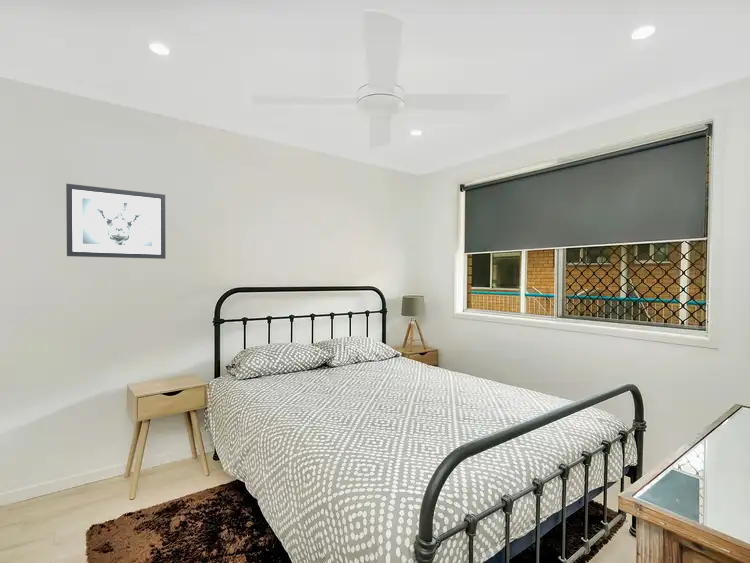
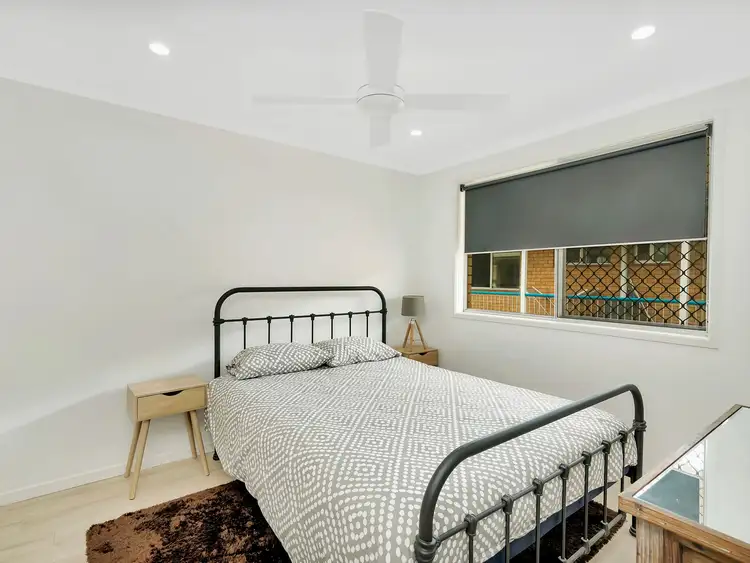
- wall art (118, 223)
